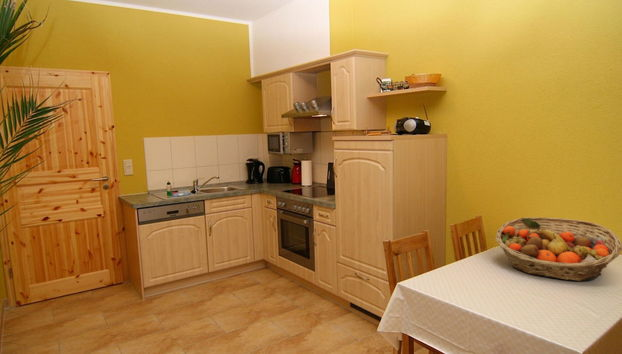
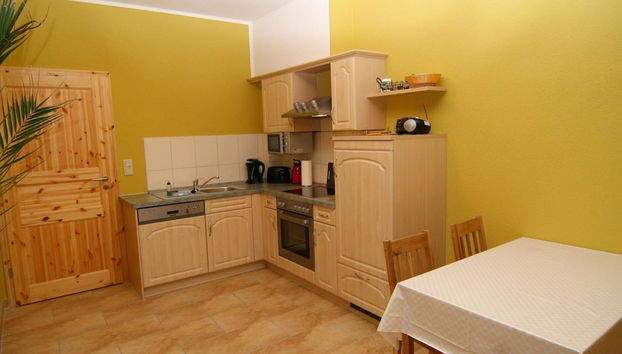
- fruit basket (553, 246)
